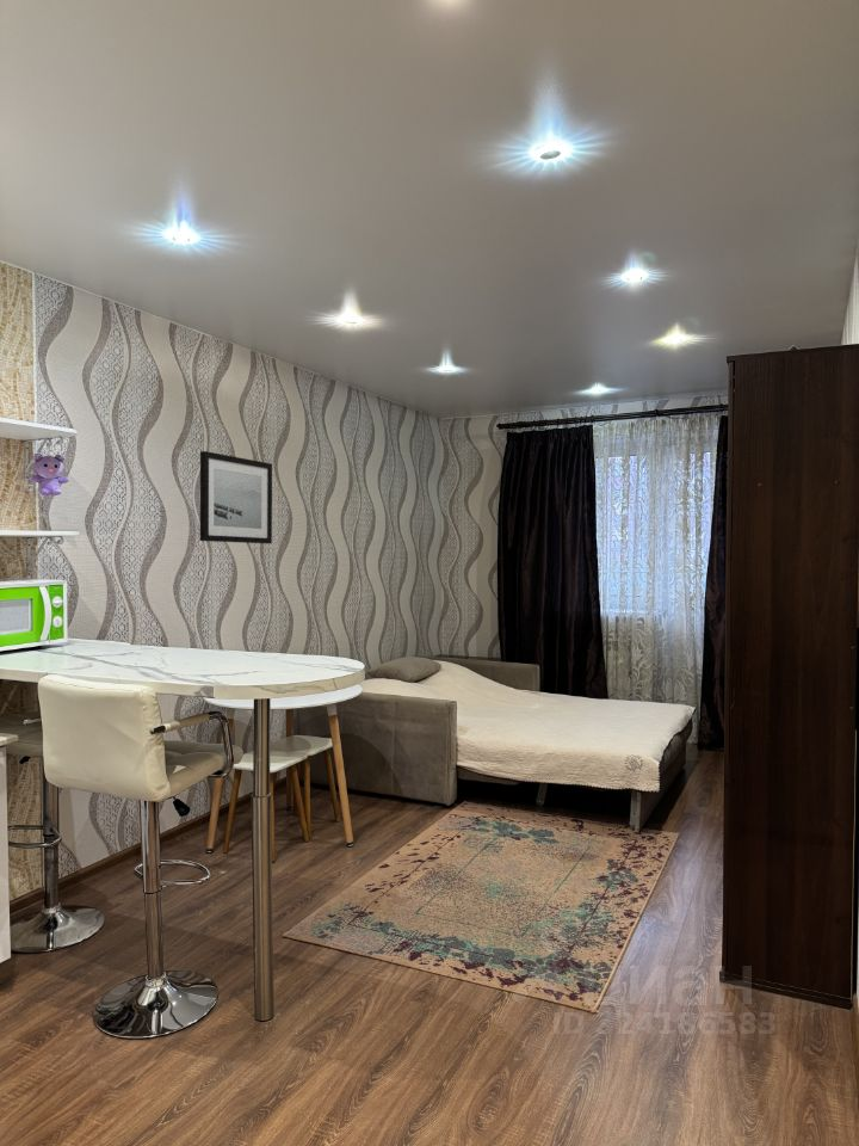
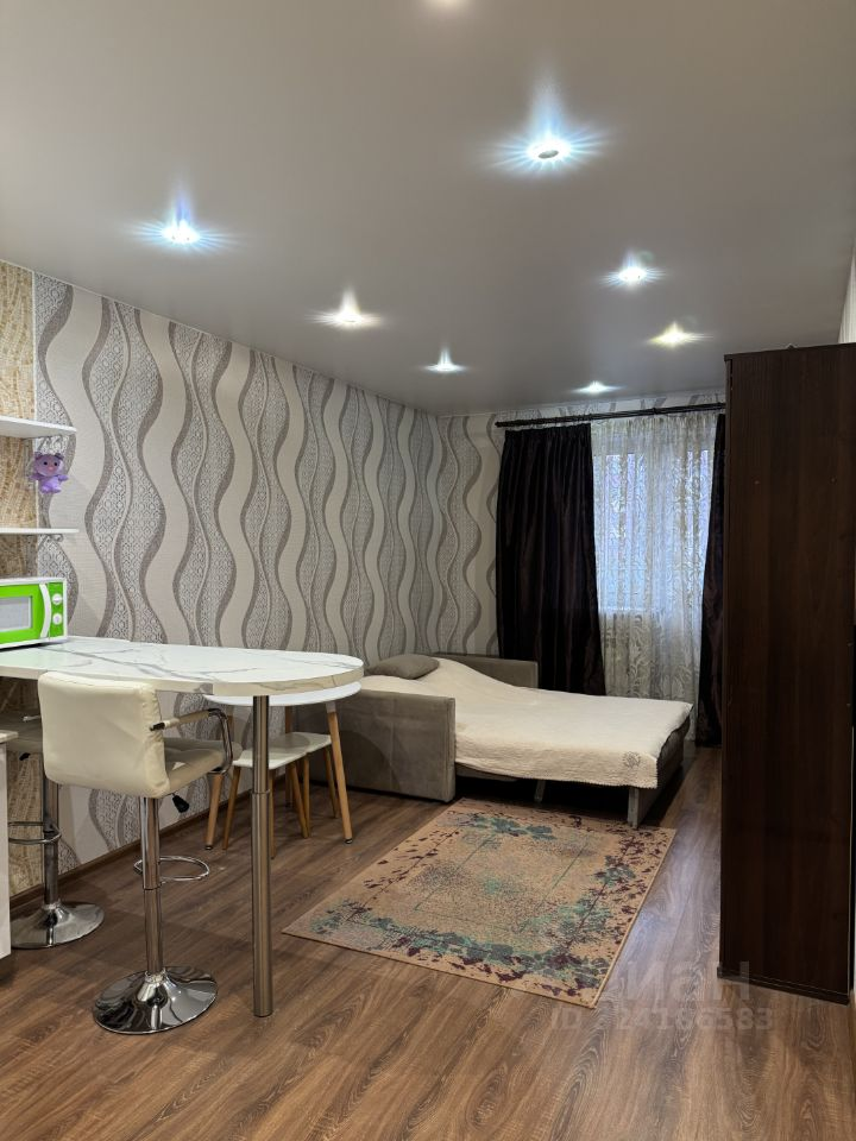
- wall art (237, 500)
